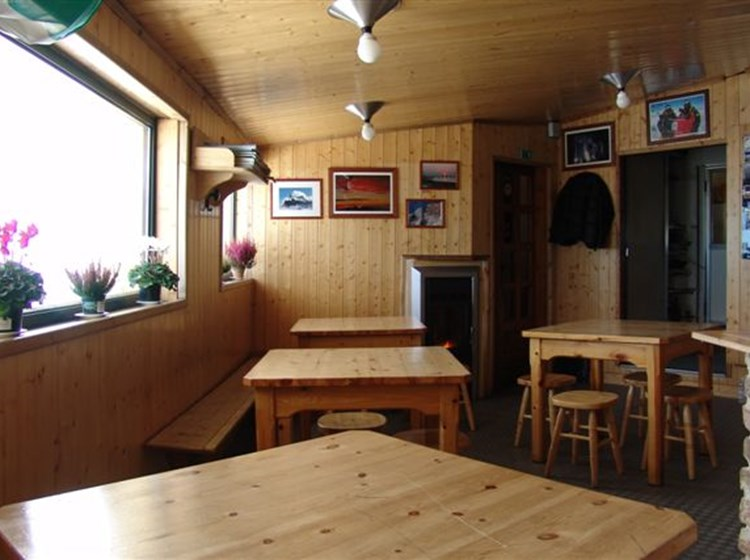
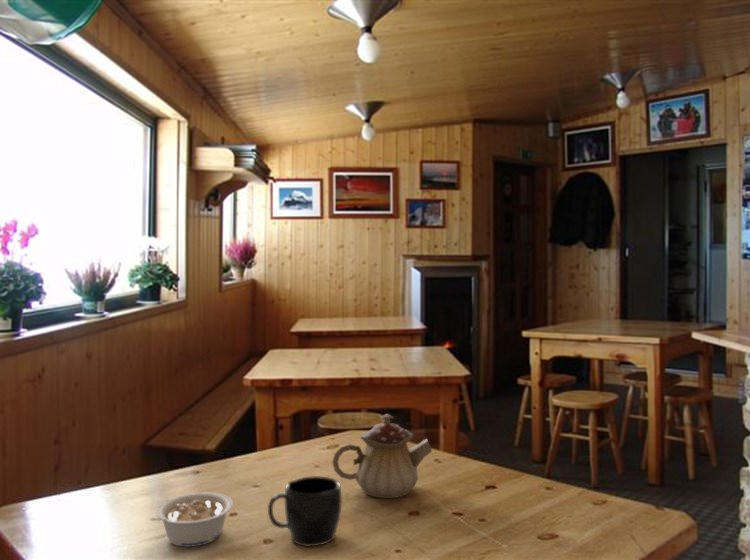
+ teapot (382, 451)
+ legume (194, 519)
+ mug (305, 510)
